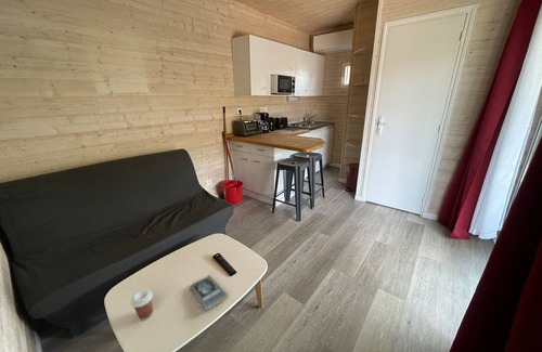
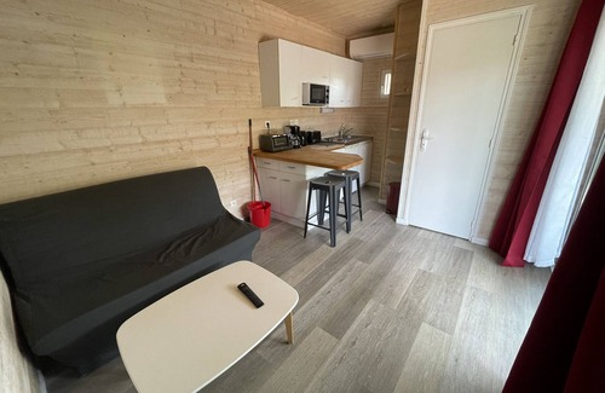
- book (208, 291)
- coffee cup (143, 304)
